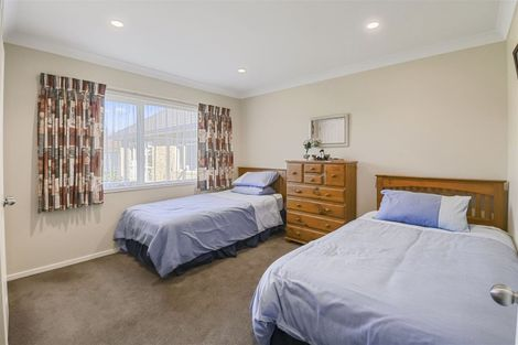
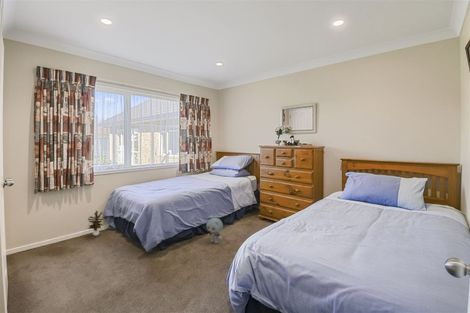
+ potted plant (96, 223)
+ plush toy (214, 230)
